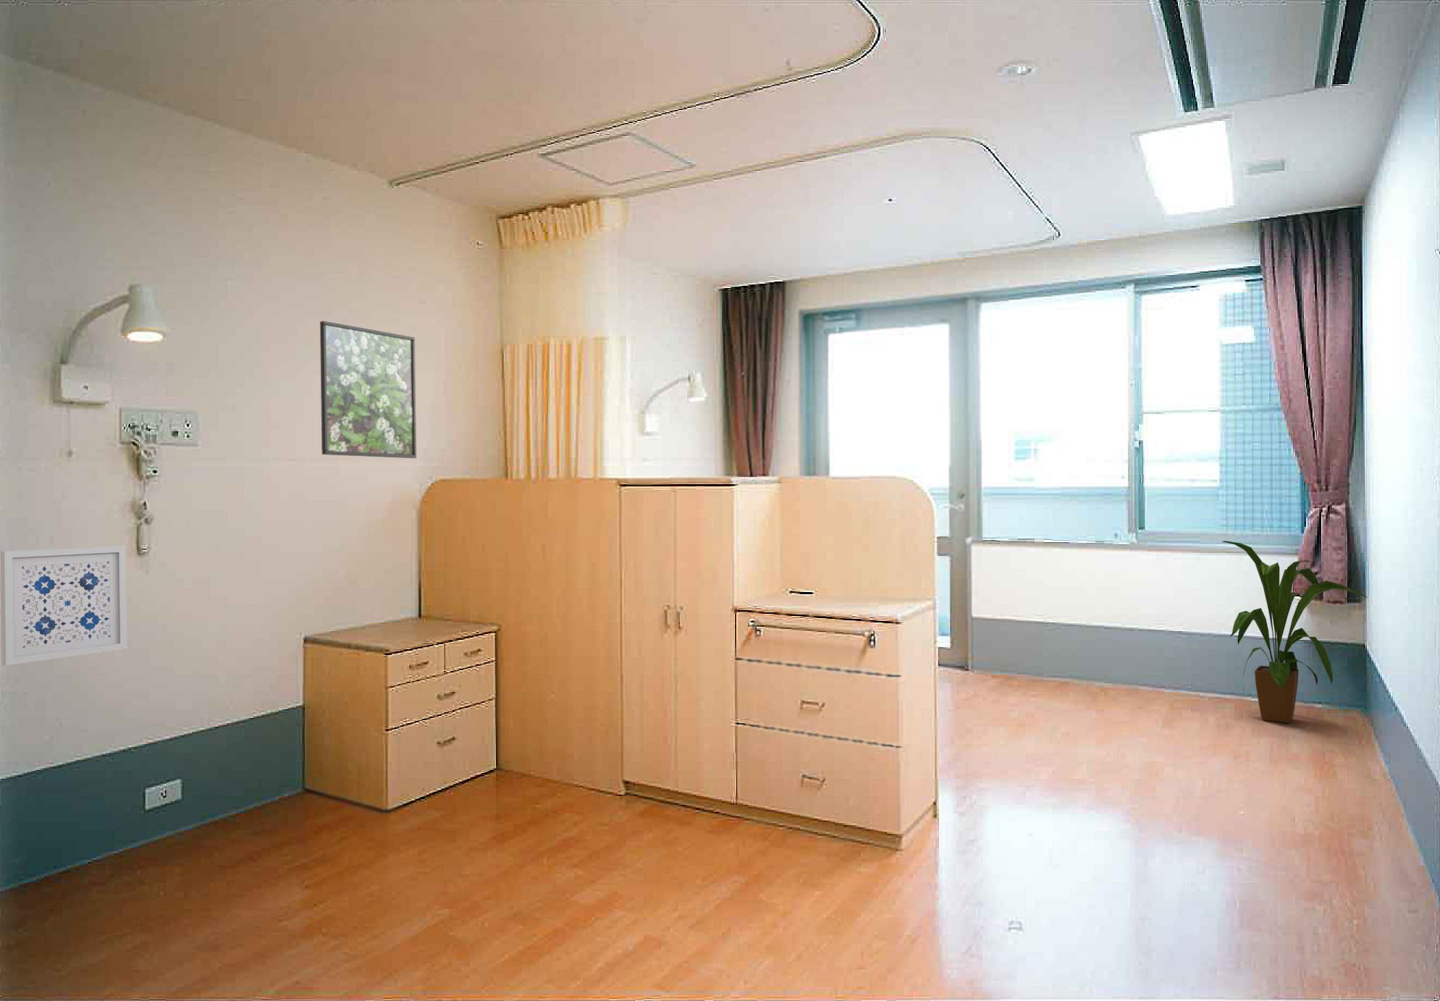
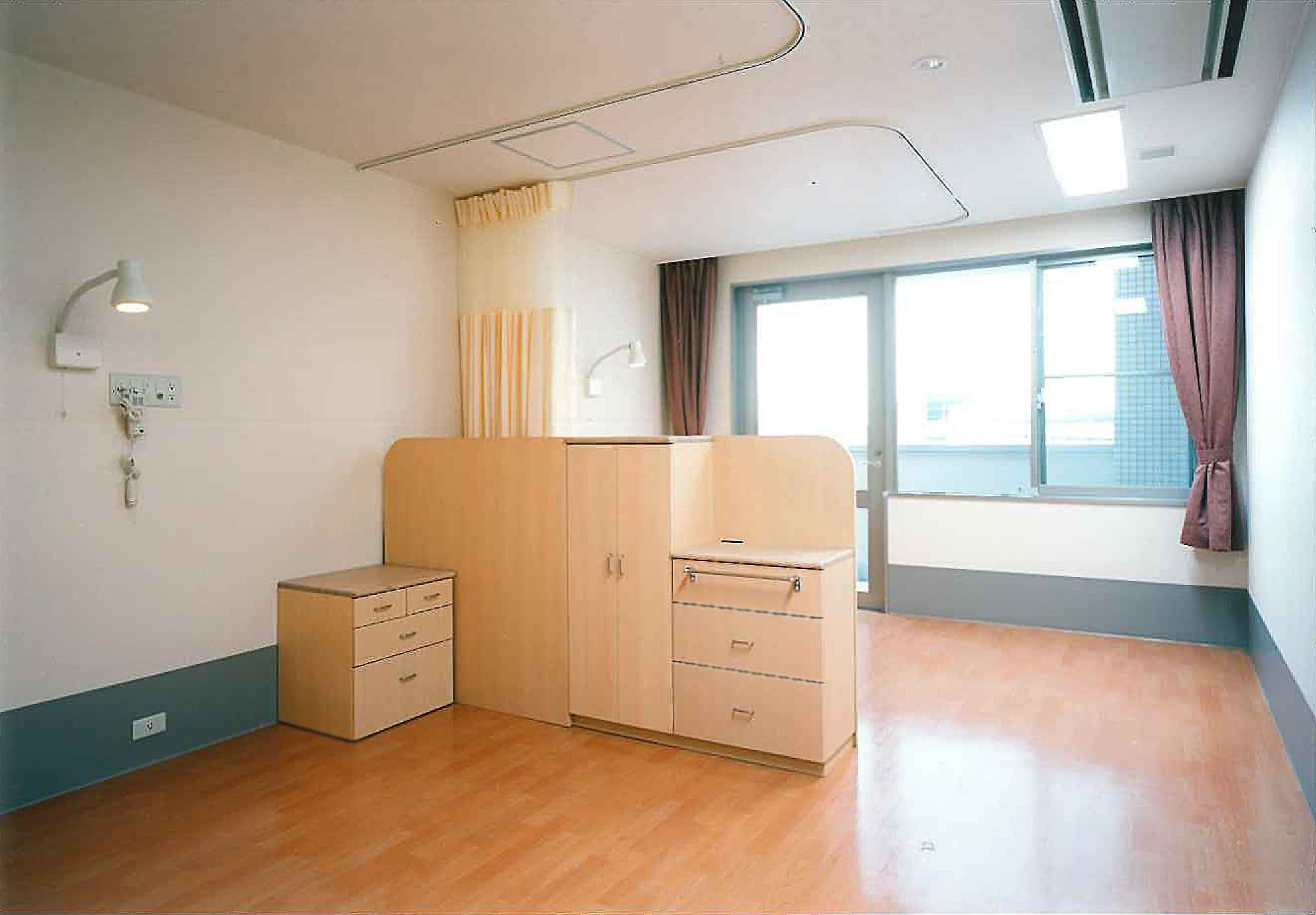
- house plant (1293, 631)
- wall art (67, 602)
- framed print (370, 393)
